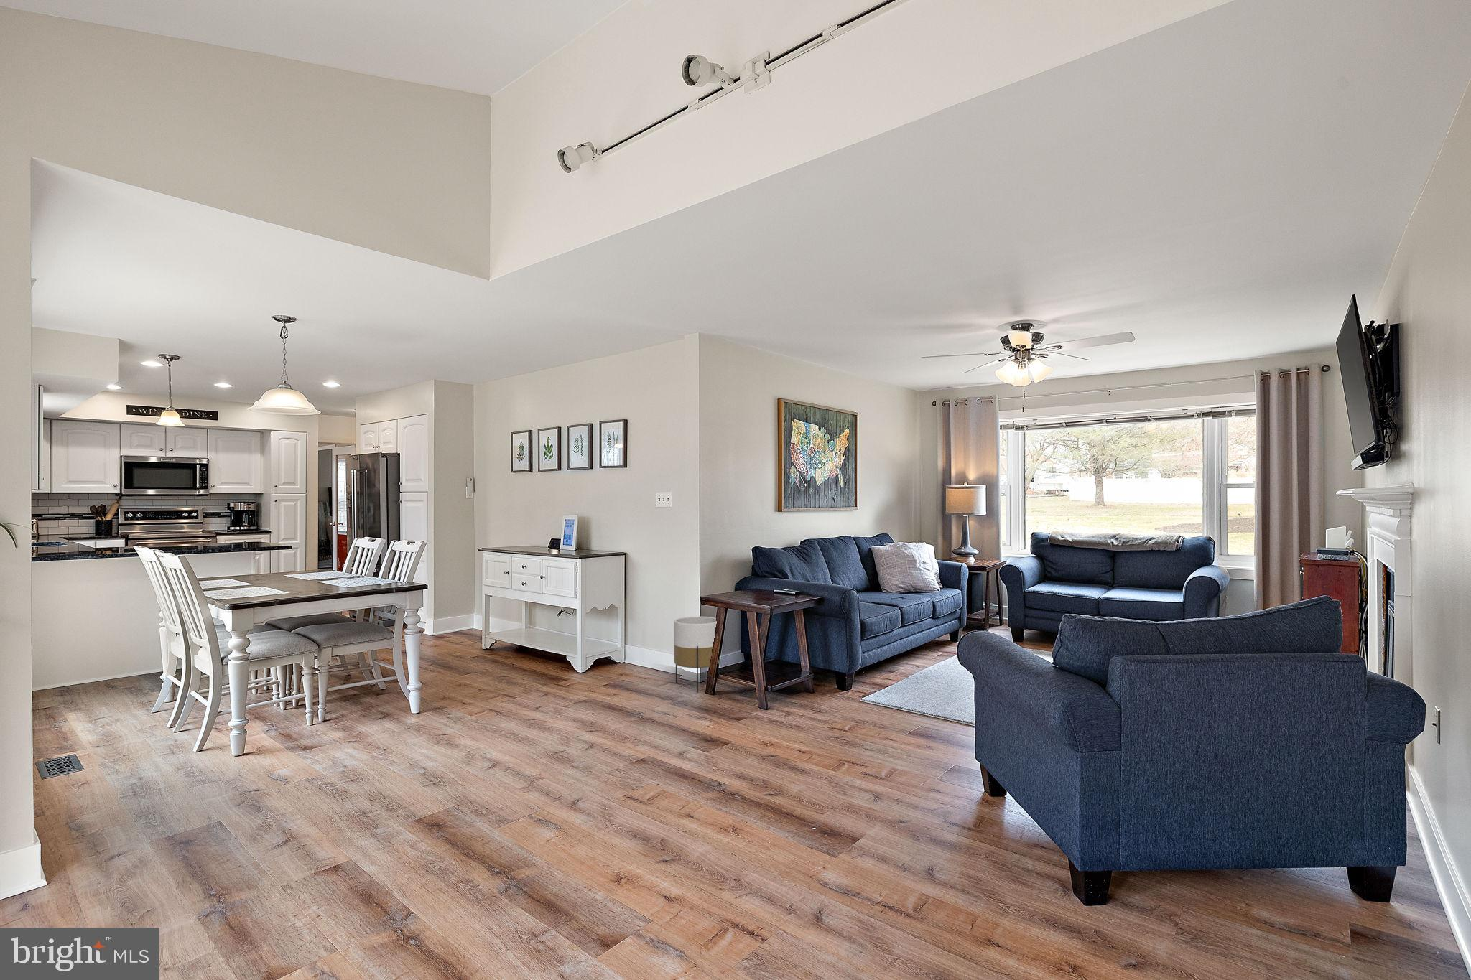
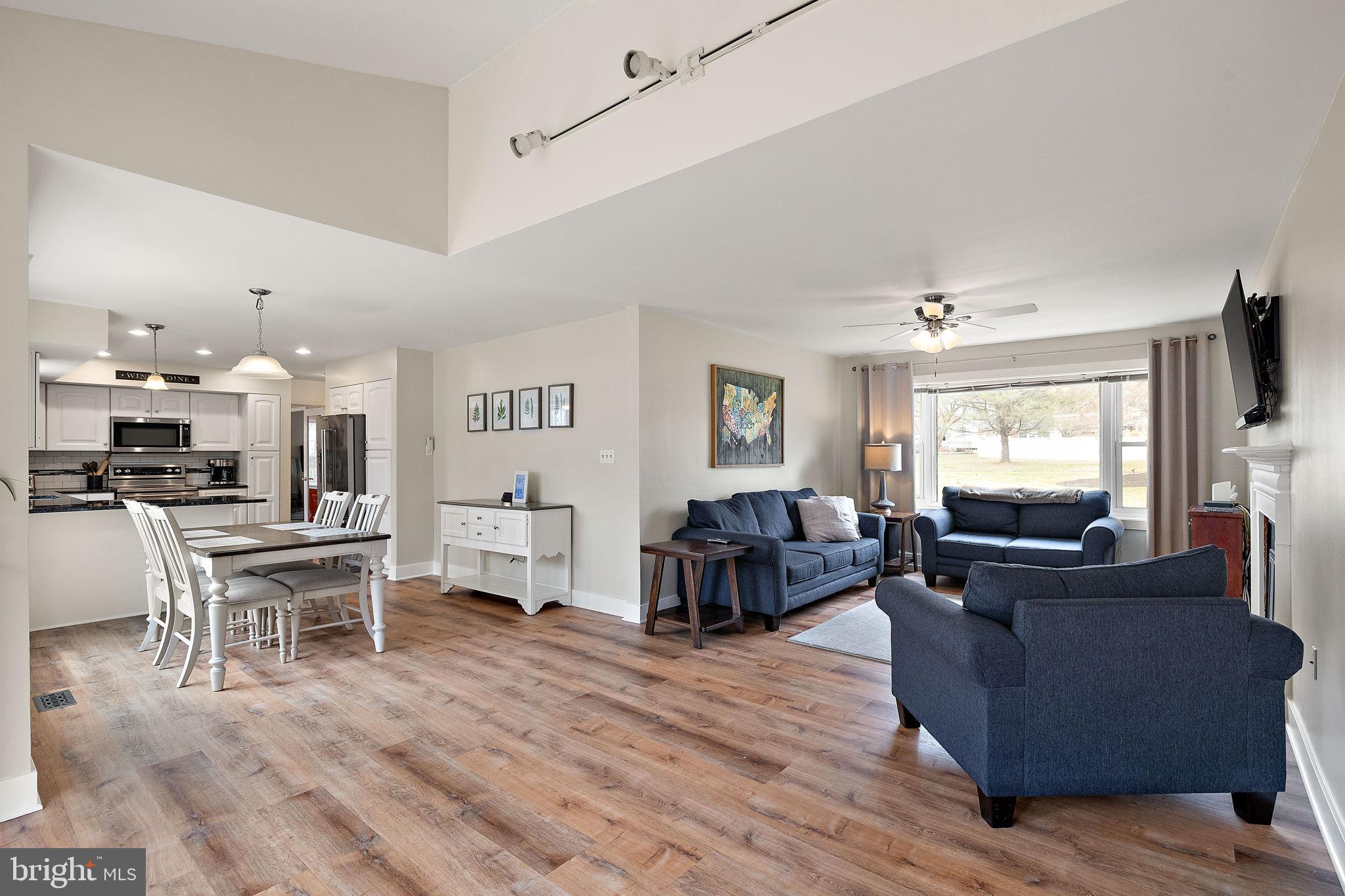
- planter (697, 653)
